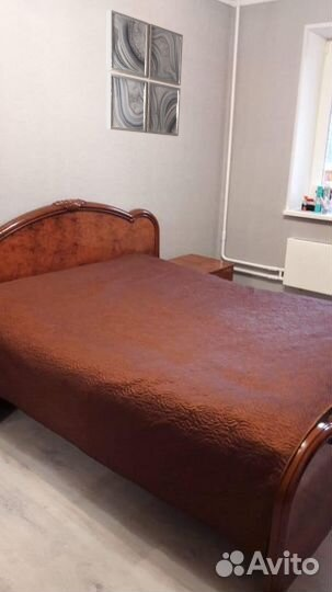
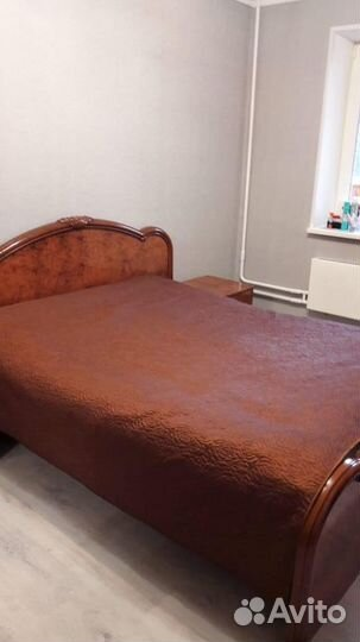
- wall art (146, 78)
